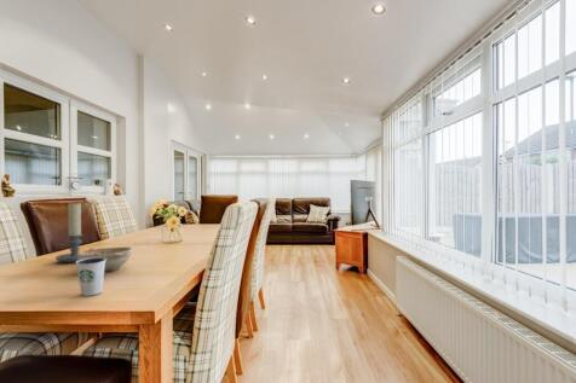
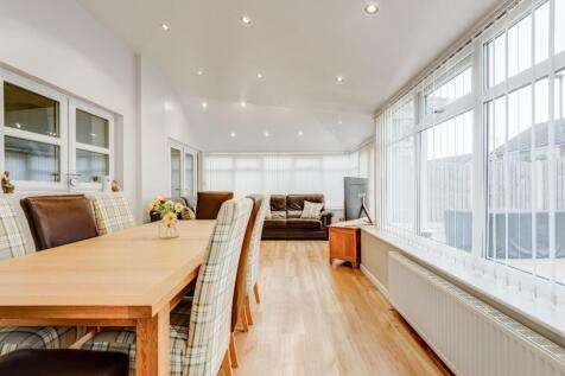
- candle holder (77, 231)
- dixie cup (91, 275)
- decorative bowl (106, 259)
